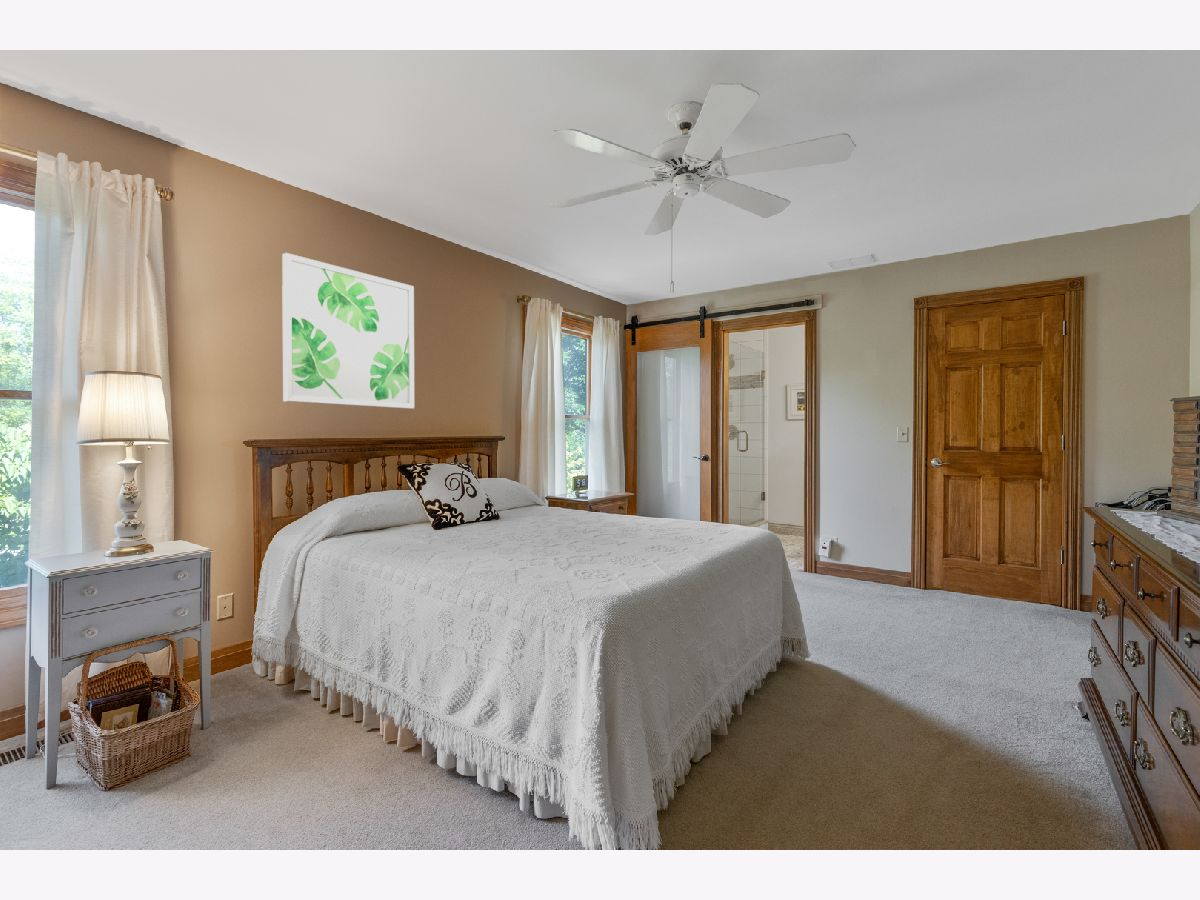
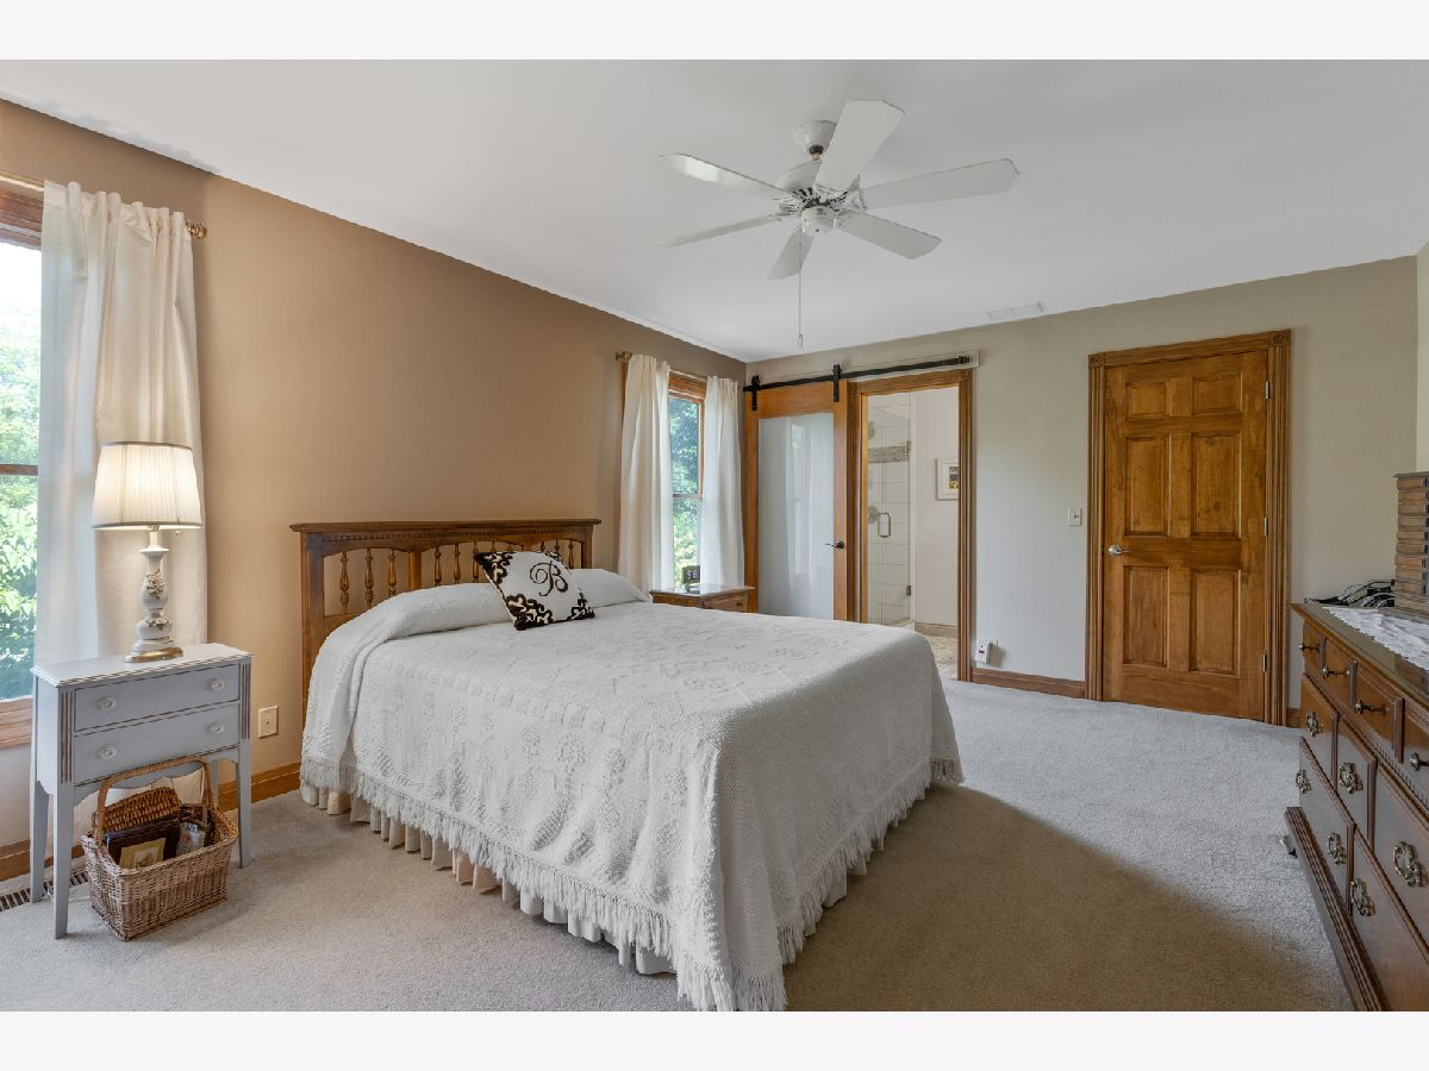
- wall art (354, 338)
